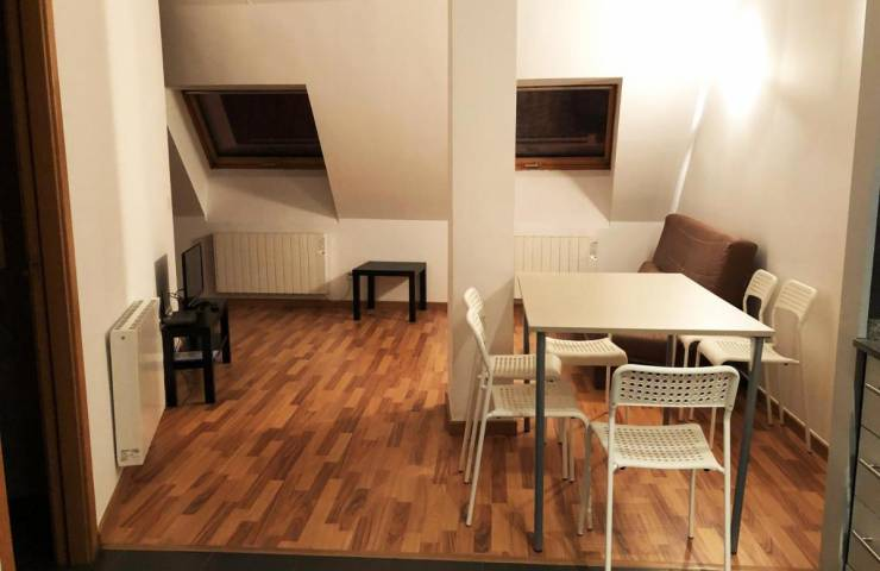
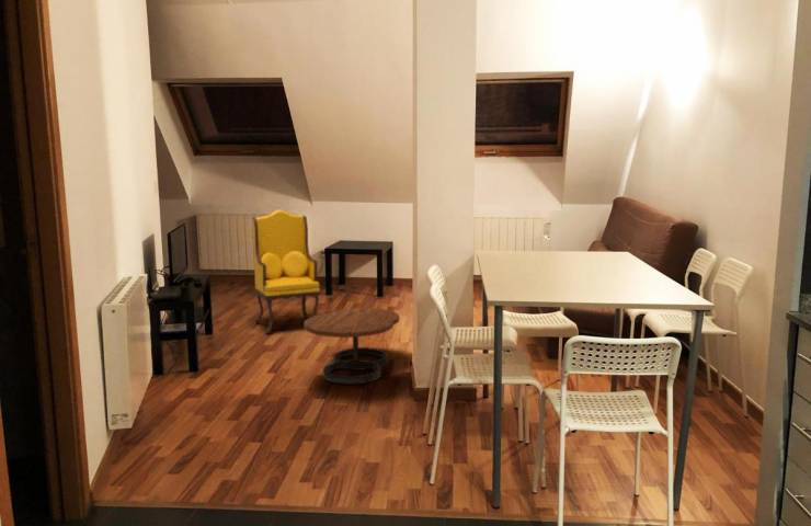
+ armchair (286, 268)
+ coffee table (355, 342)
